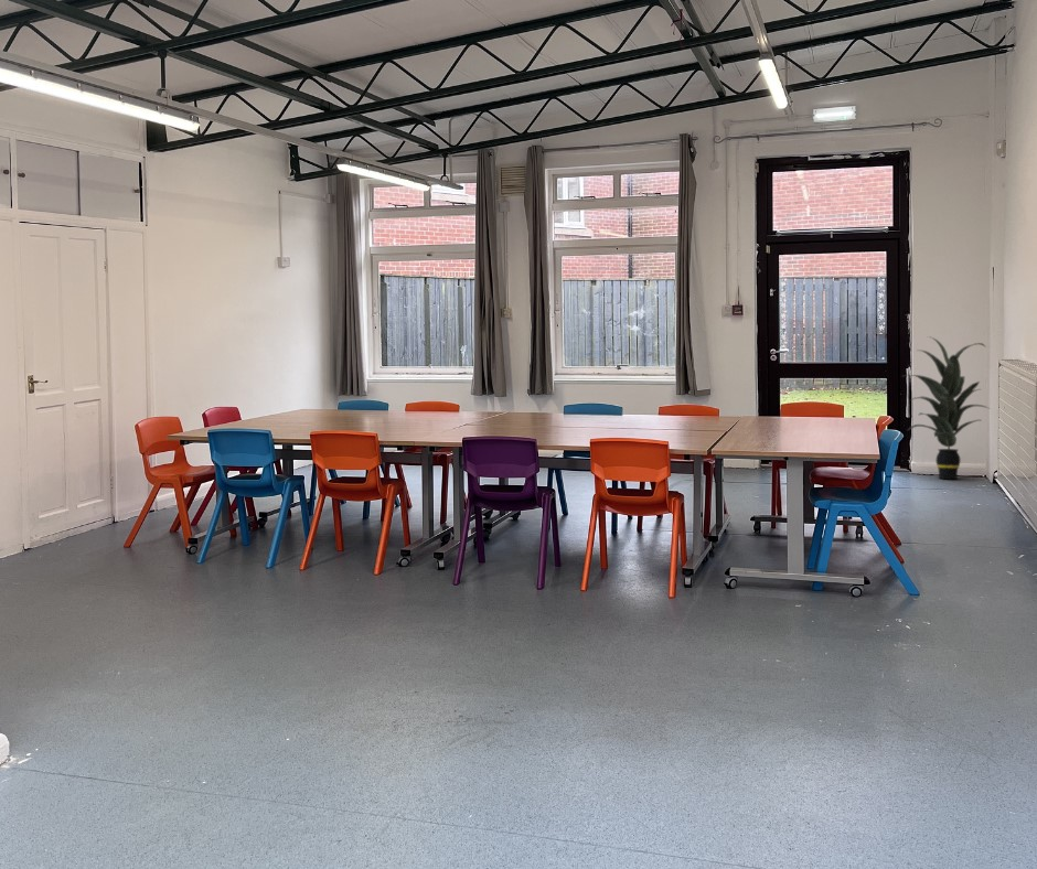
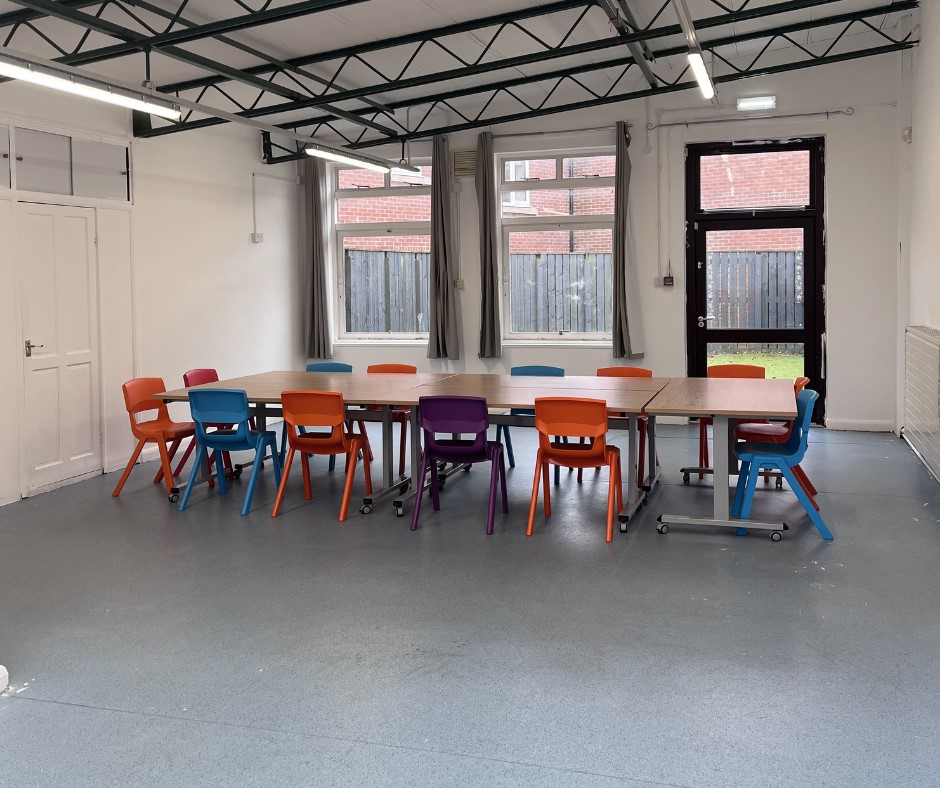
- indoor plant (942, 407)
